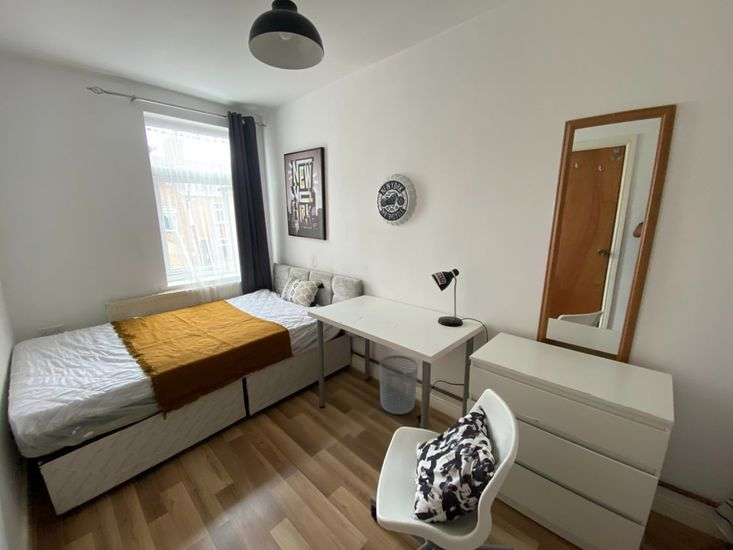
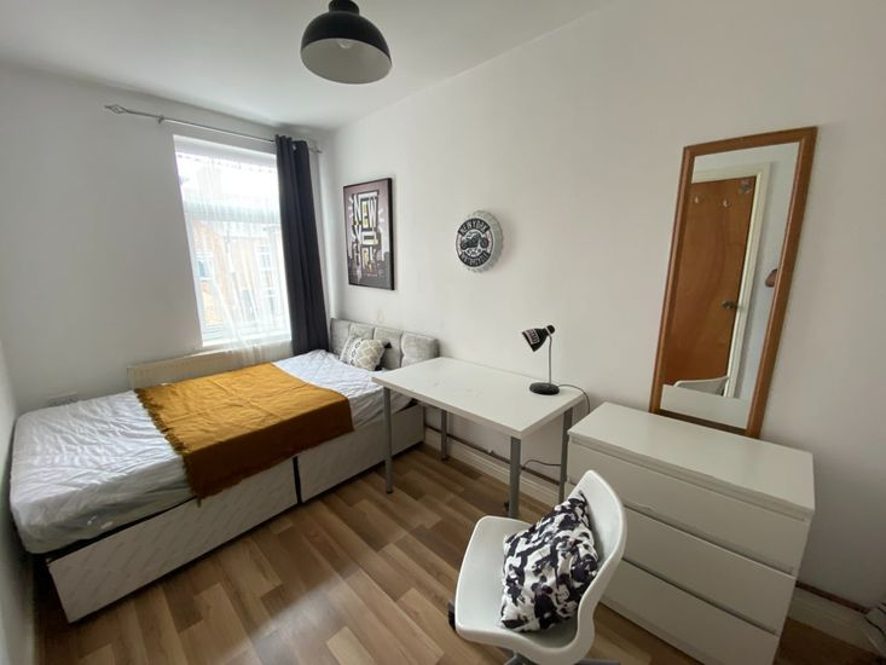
- waste bin (397, 384)
